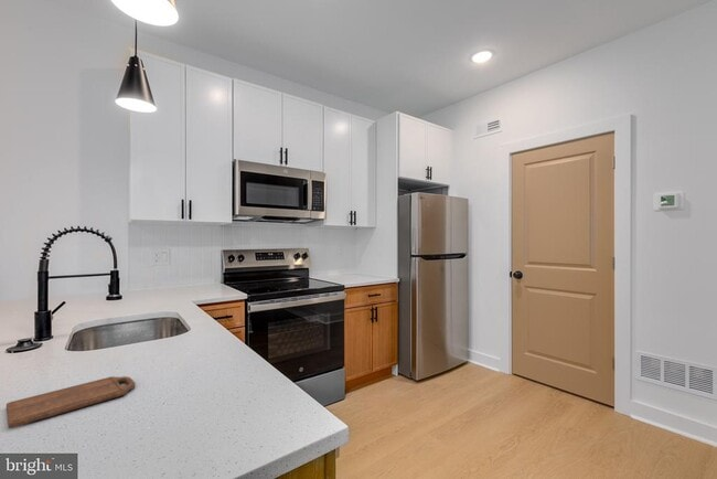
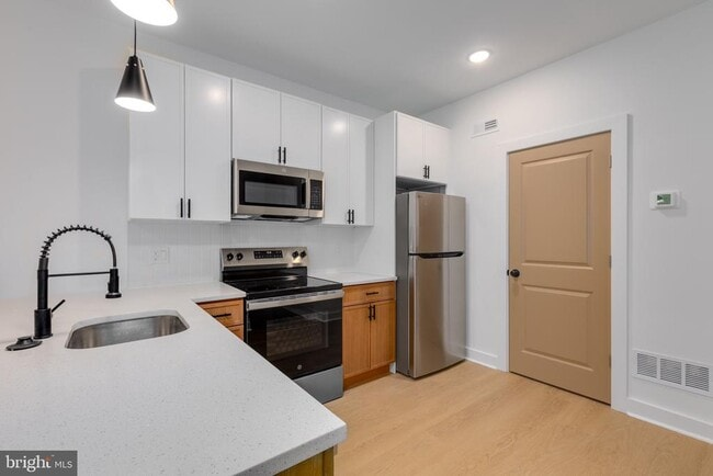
- cutting board (76, 396)
